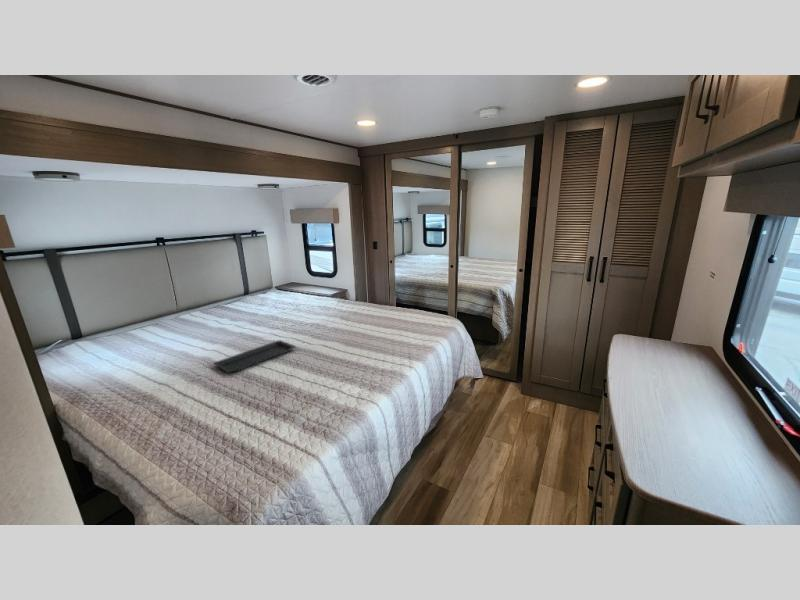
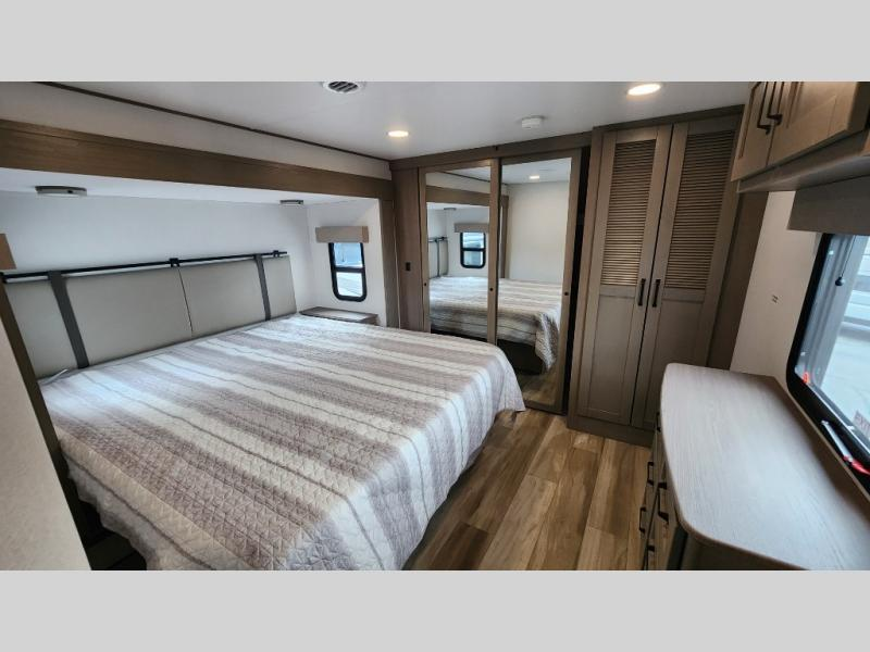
- serving tray (257, 356)
